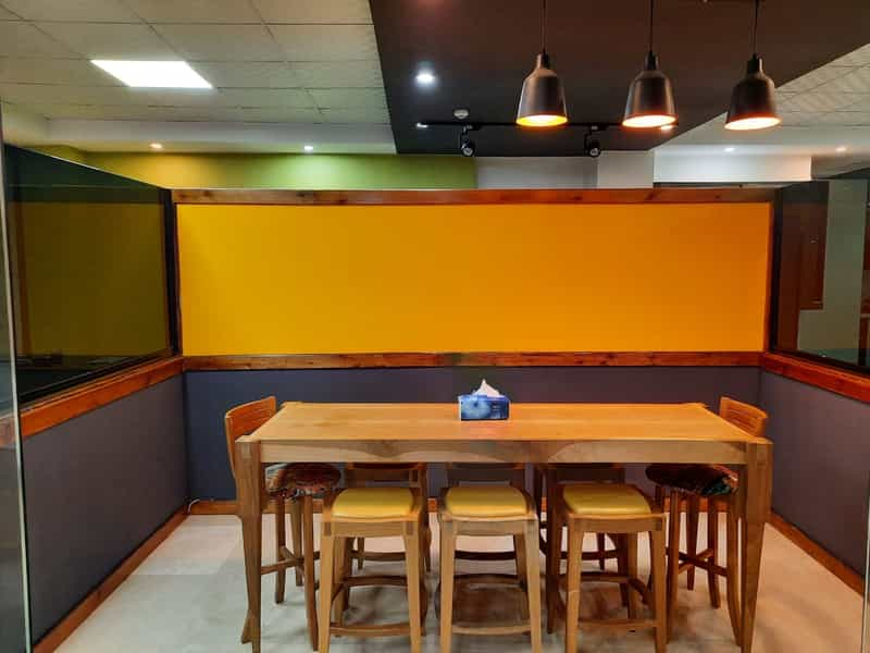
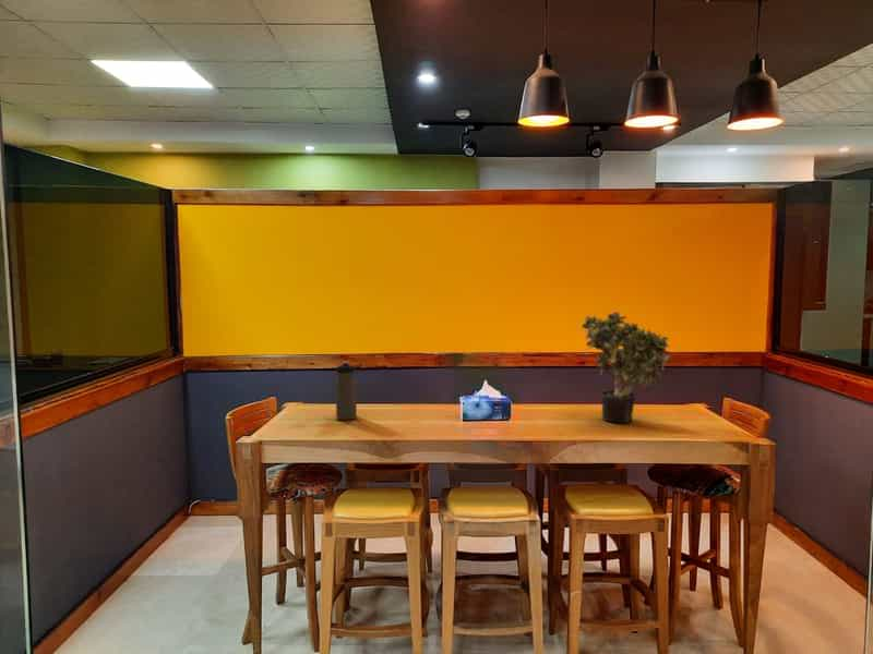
+ potted plant (615, 366)
+ water bottle (346, 389)
